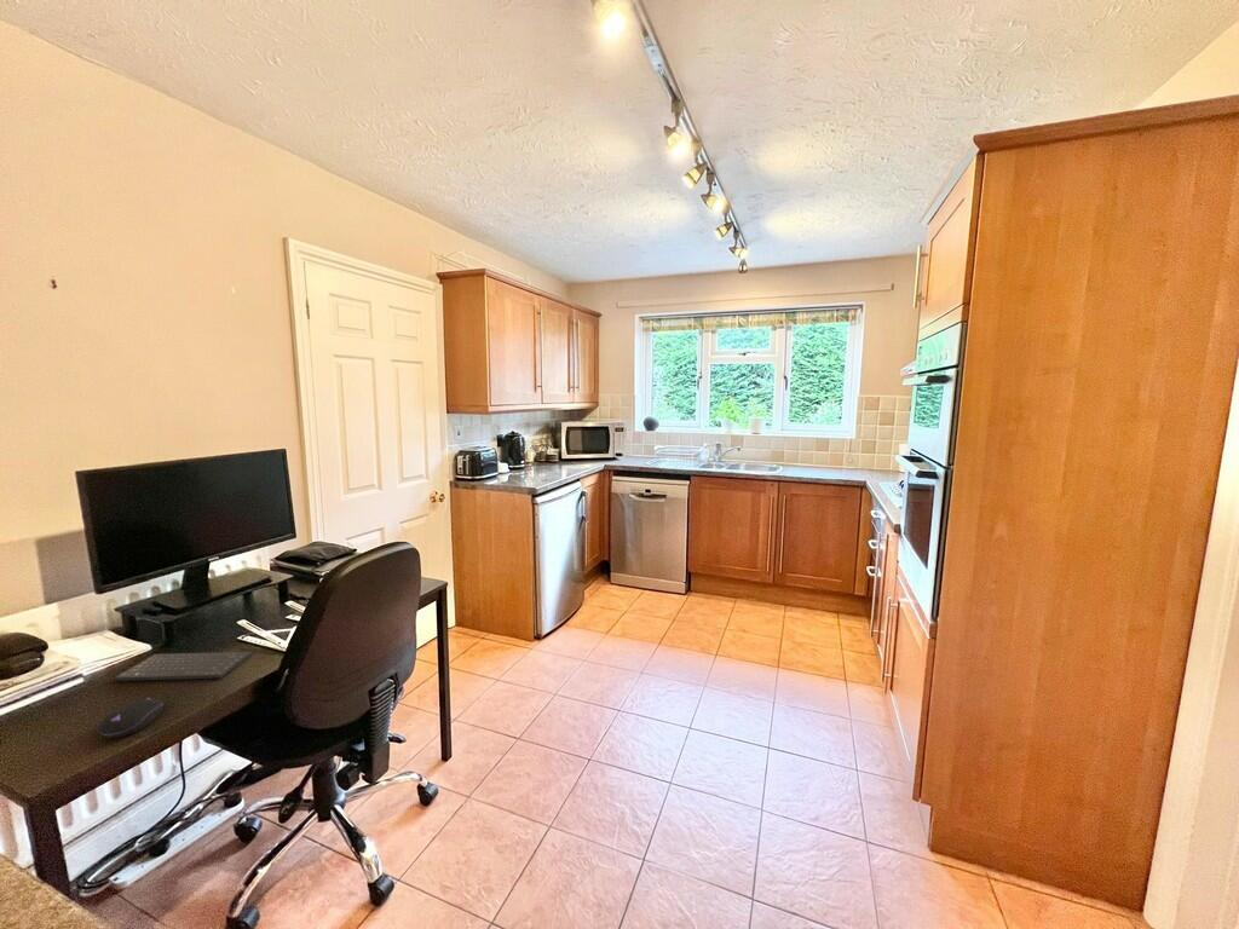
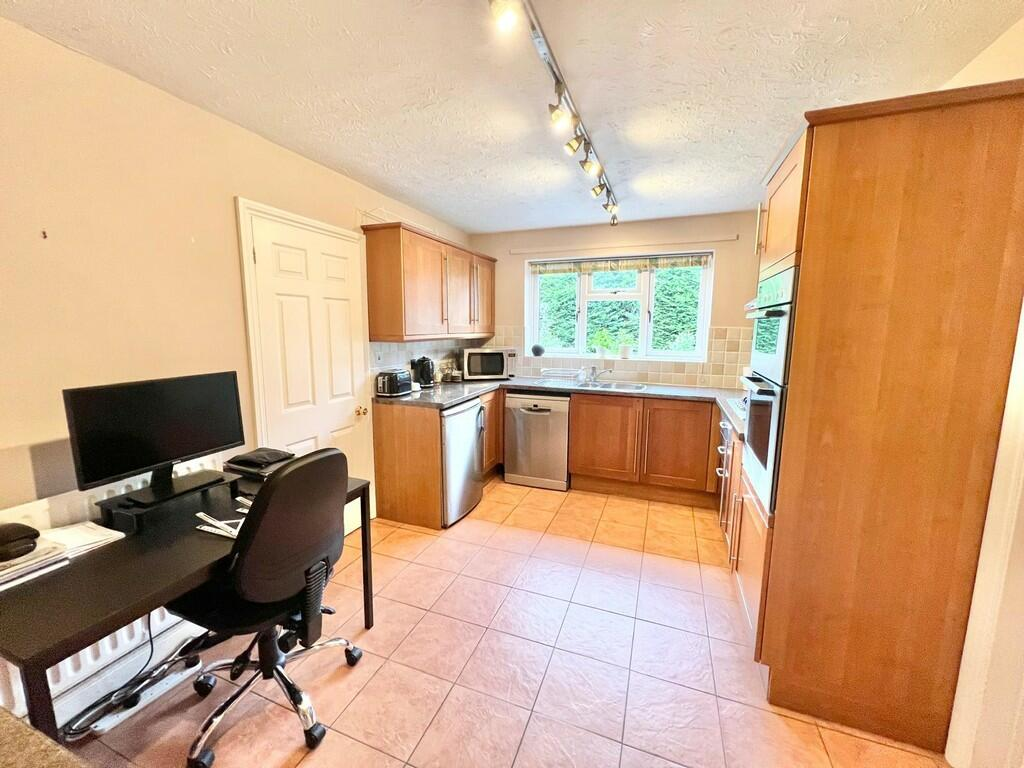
- computer mouse (132, 714)
- keyboard (186, 665)
